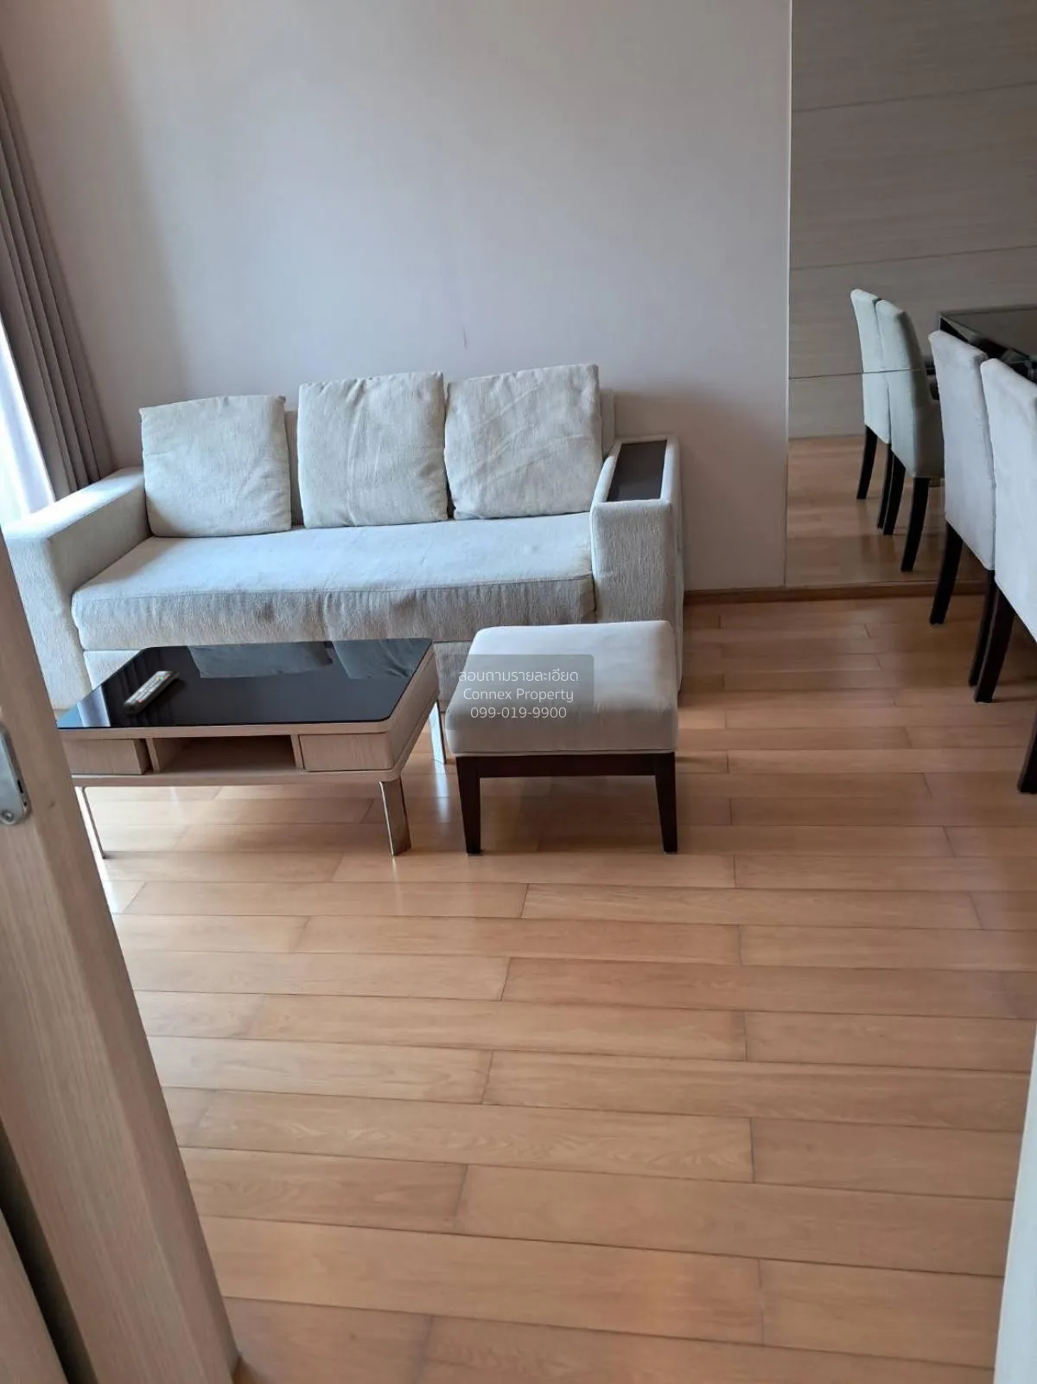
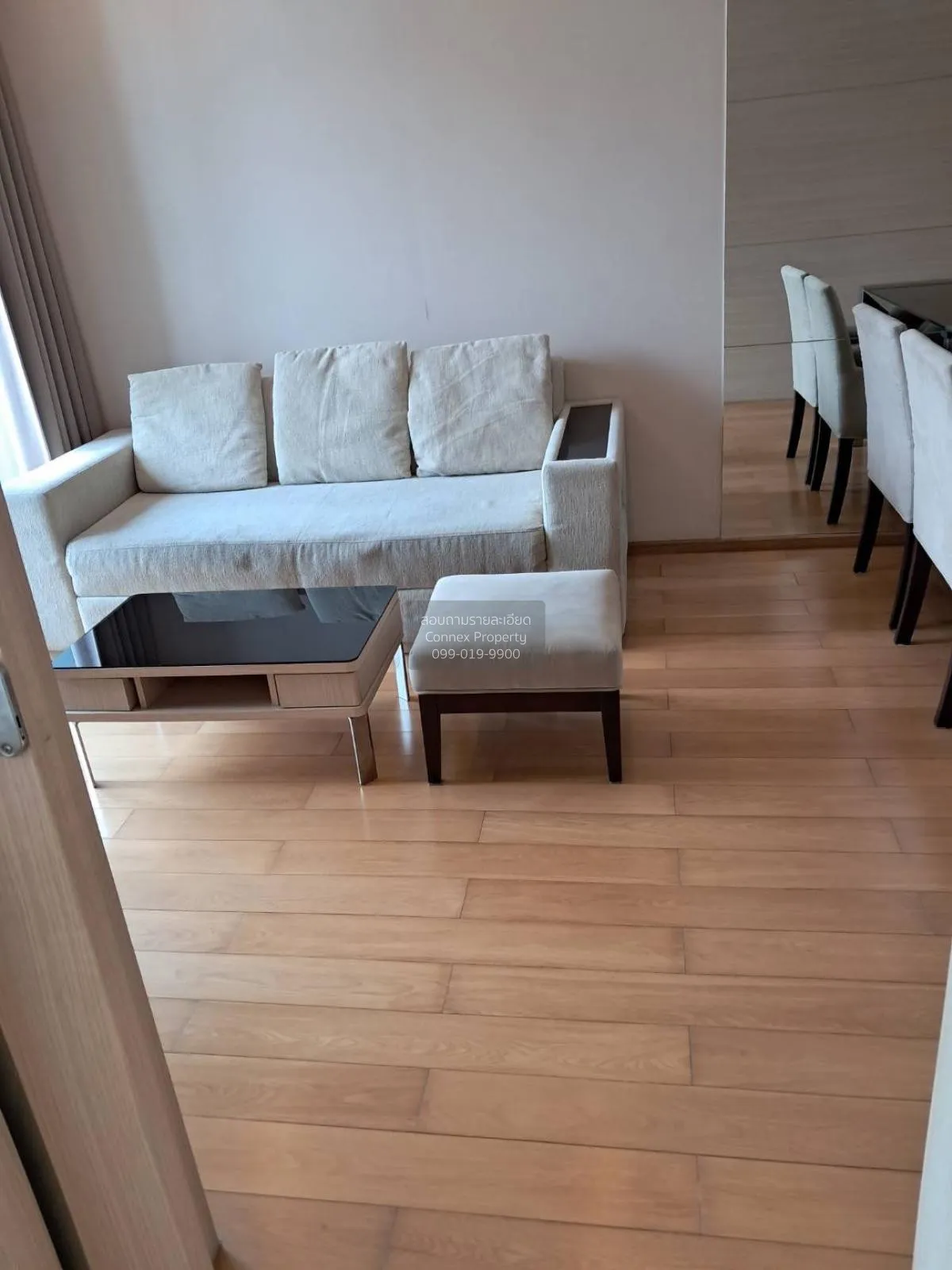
- remote control (151, 690)
